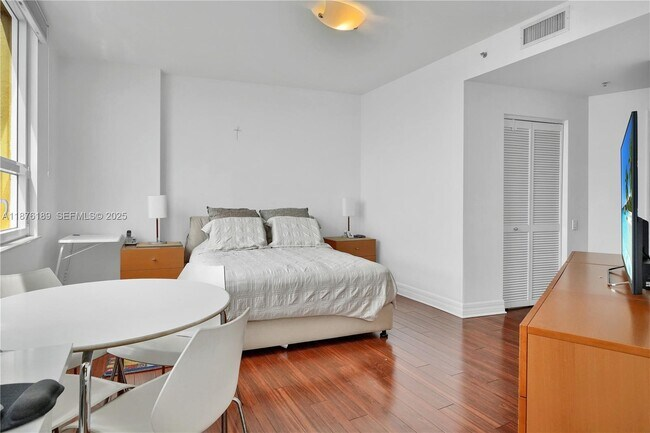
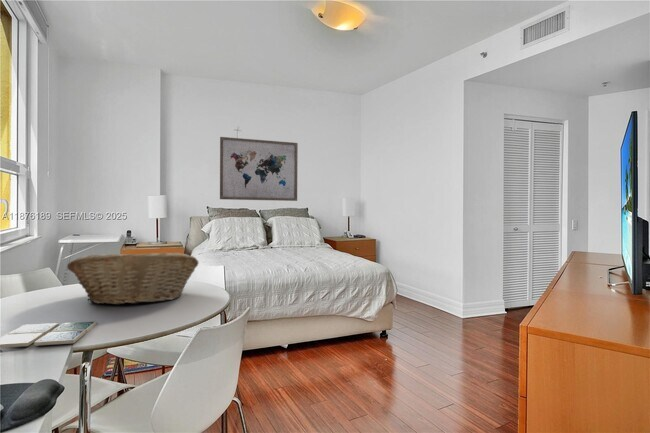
+ wall art (260, 170)
+ fruit basket (136, 274)
+ drink coaster (47, 333)
